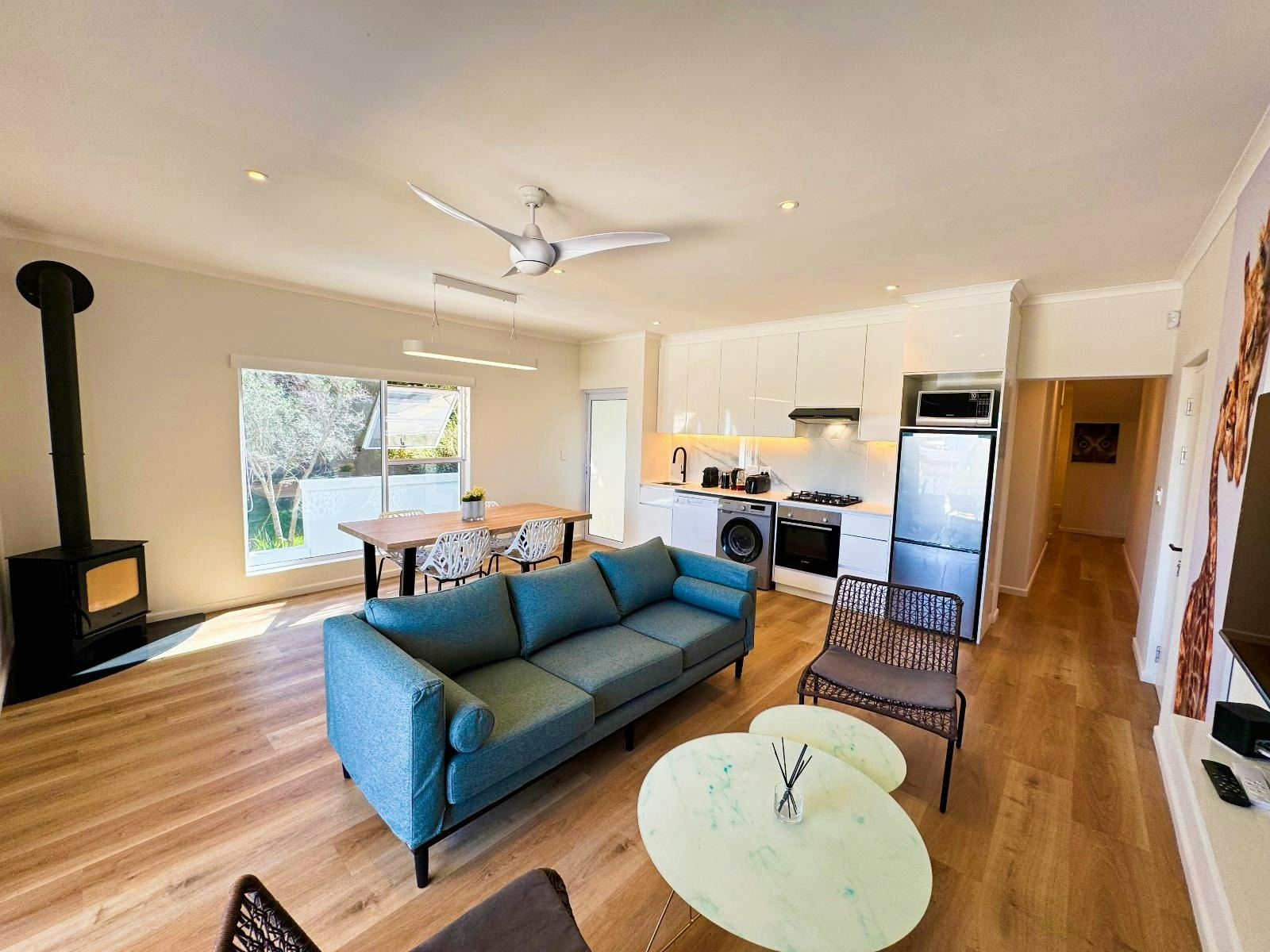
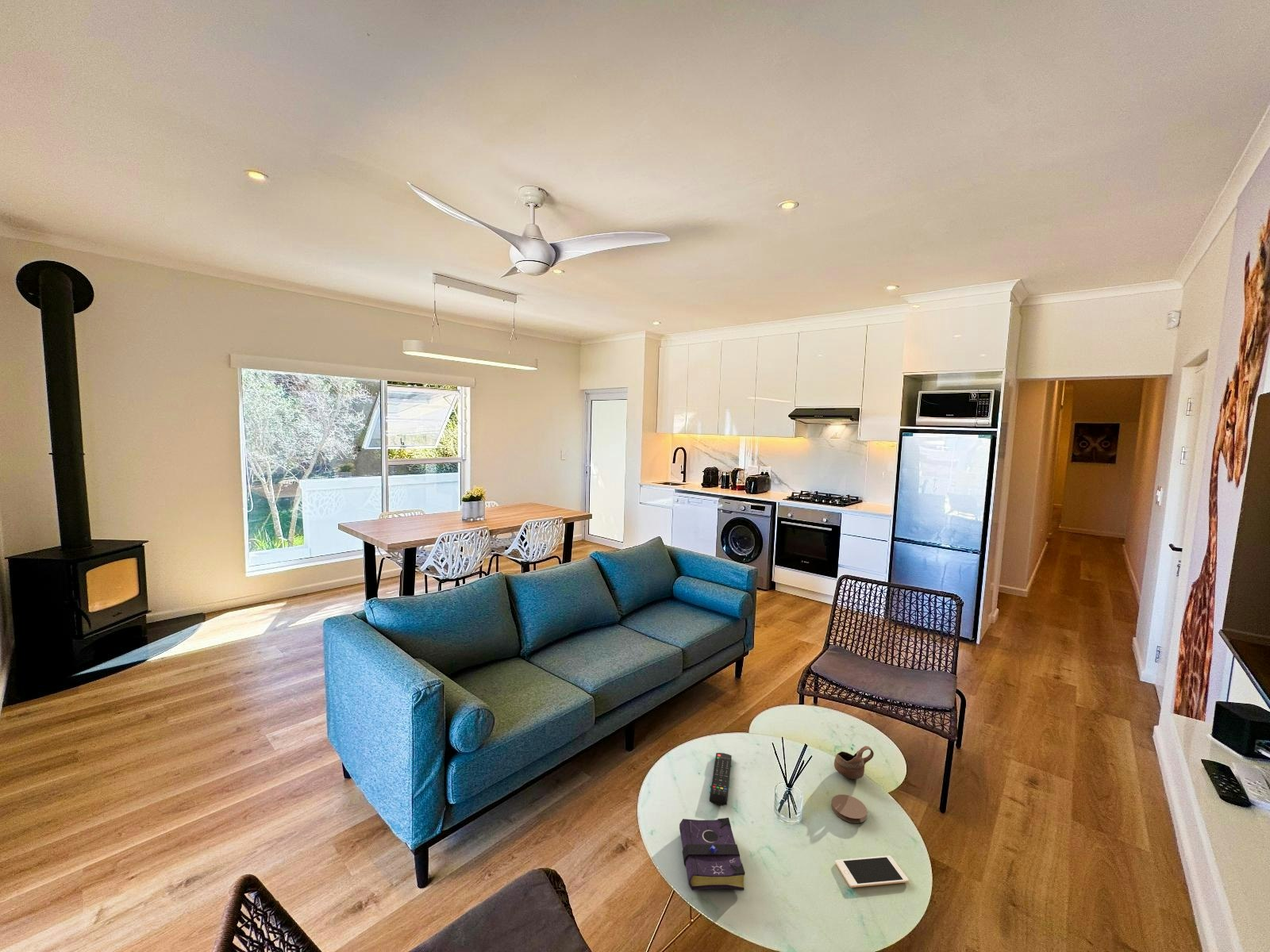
+ cup (853, 762)
+ book (709, 851)
+ remote control (721, 777)
+ cell phone (871, 871)
+ coaster (849, 808)
